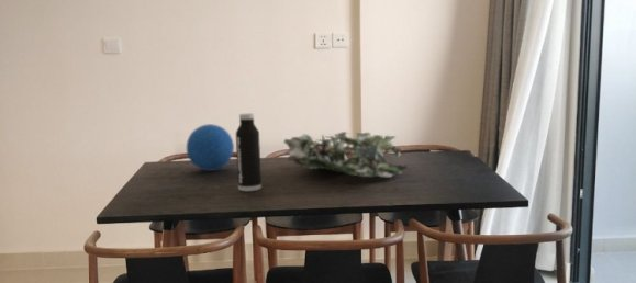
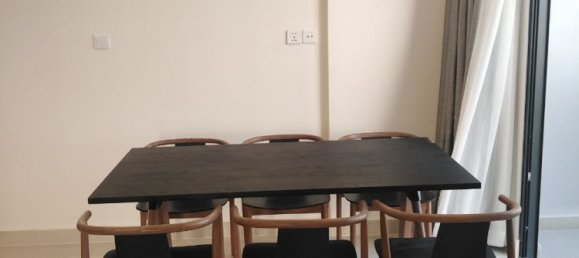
- water bottle (247, 151)
- decorative ball (210, 147)
- plant (345, 152)
